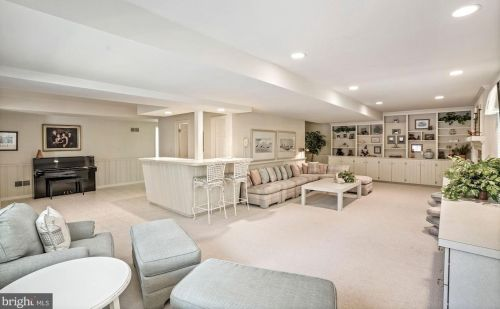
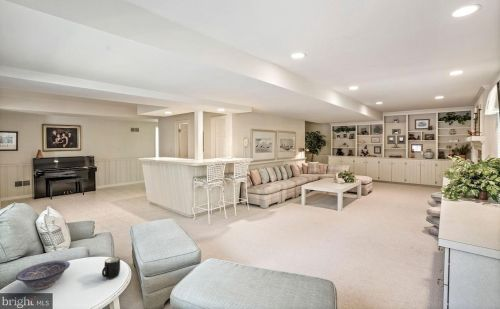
+ decorative bowl (44, 277)
+ mug (110, 269)
